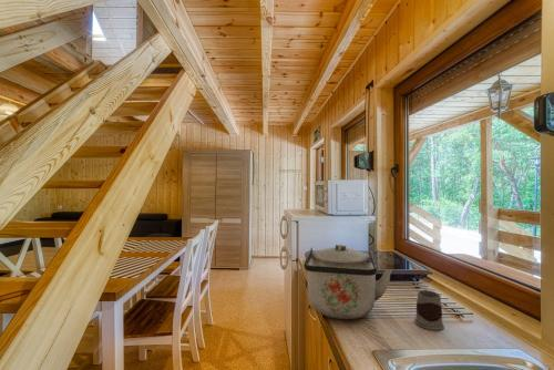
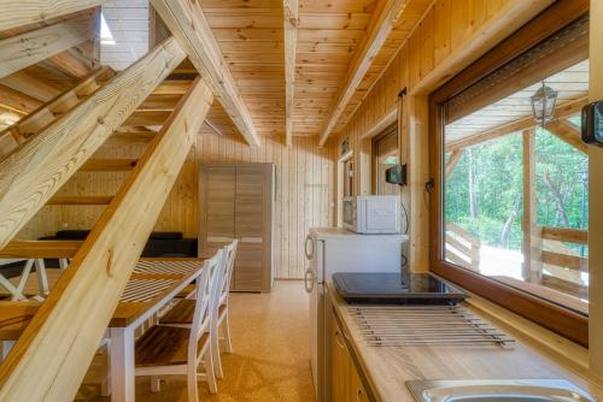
- mug (428, 307)
- kettle (348, 278)
